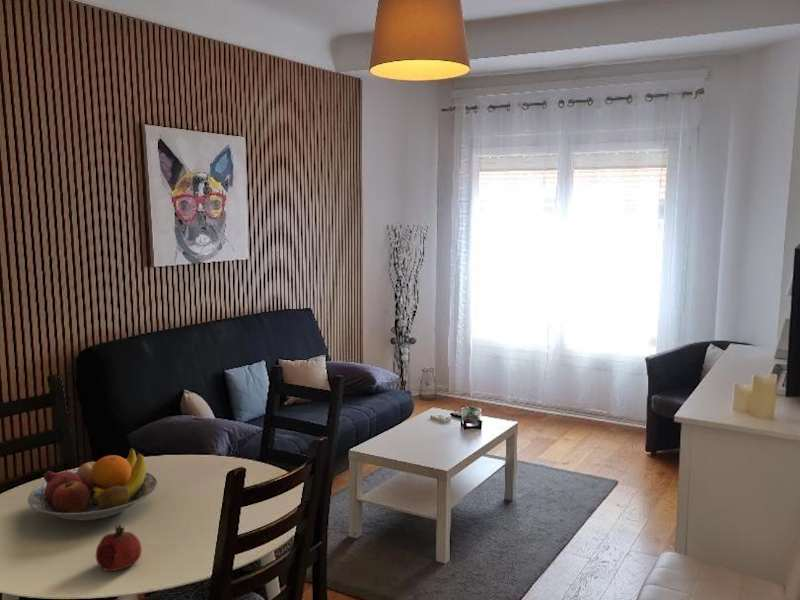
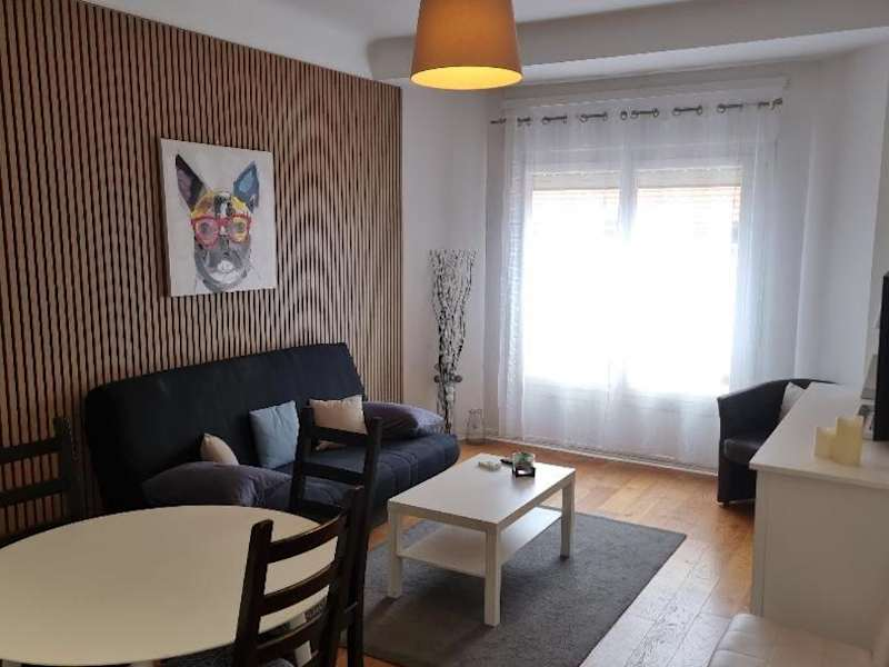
- fruit bowl (94, 484)
- fruit (118, 544)
